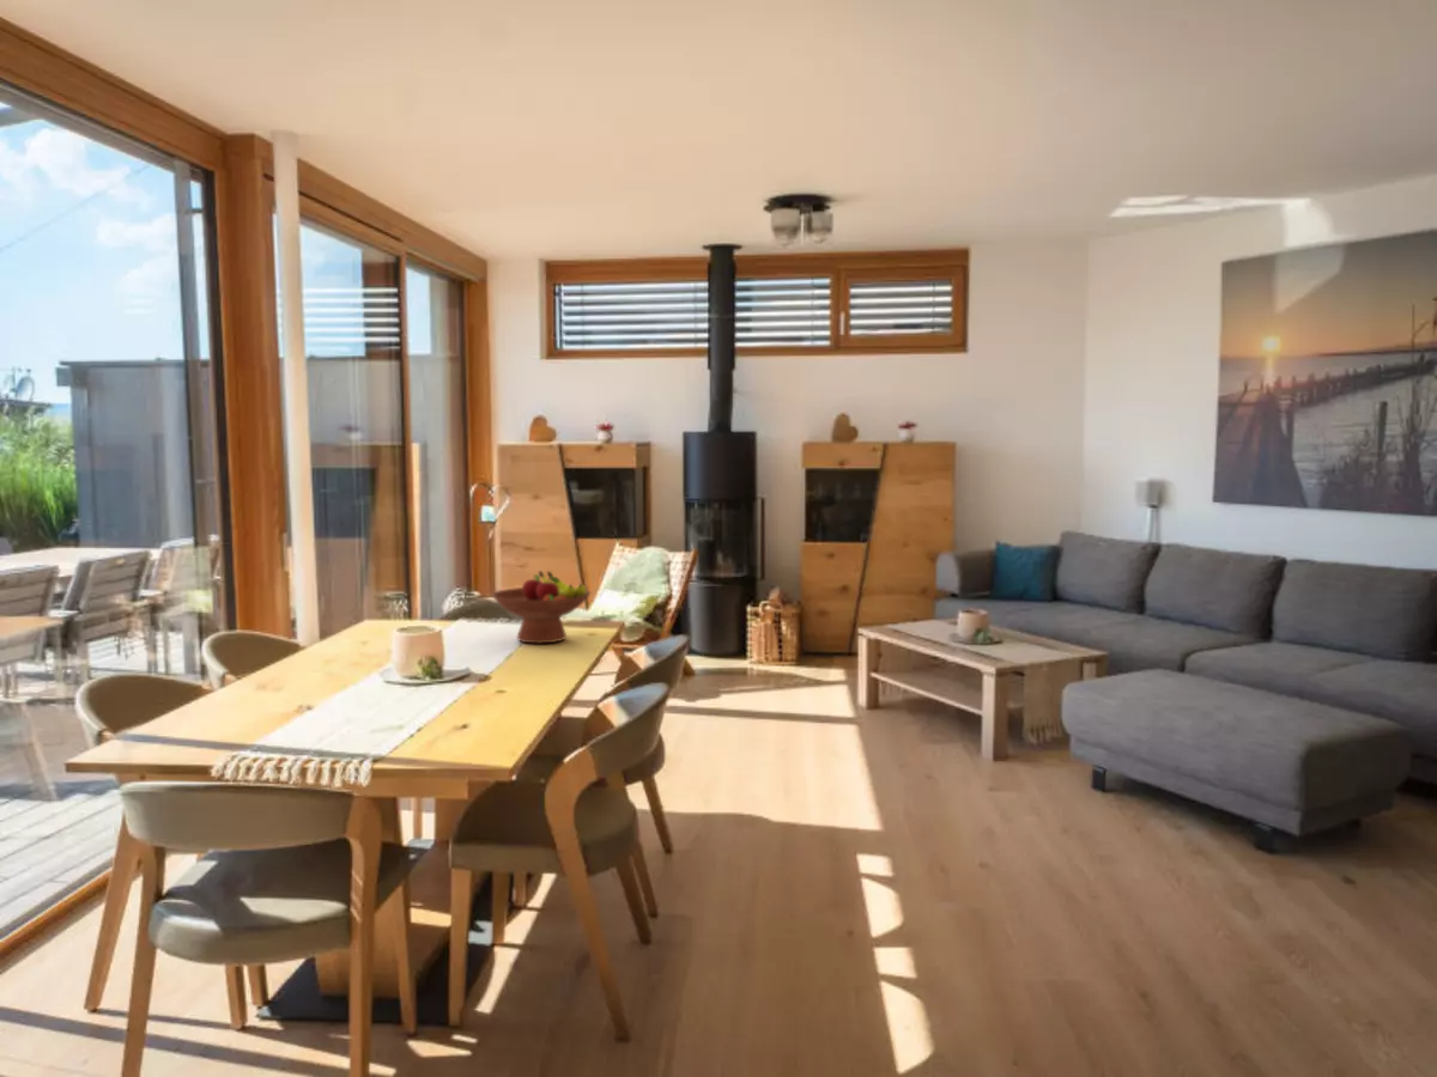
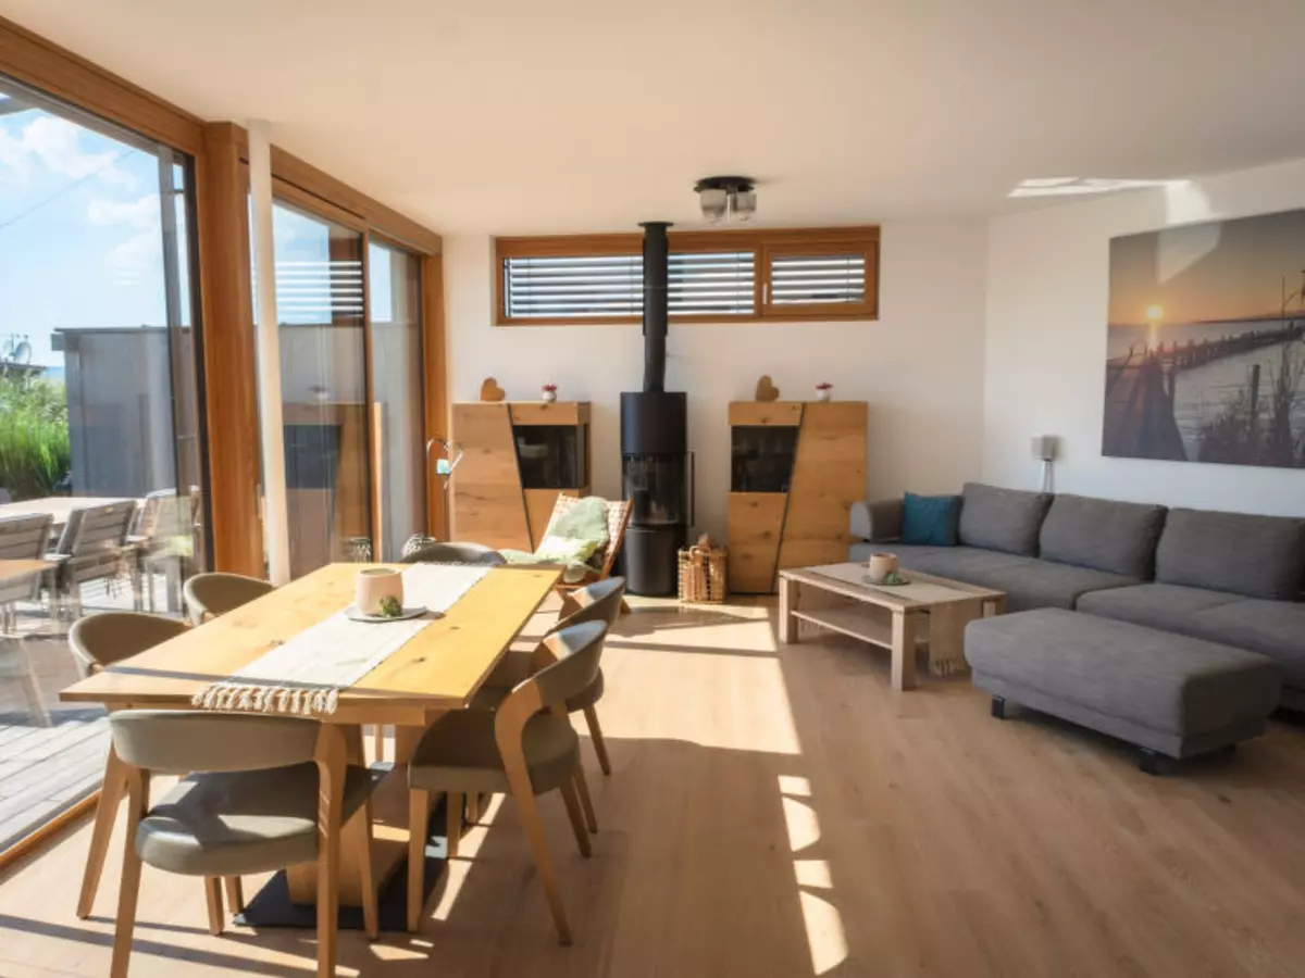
- fruit bowl (541, 607)
